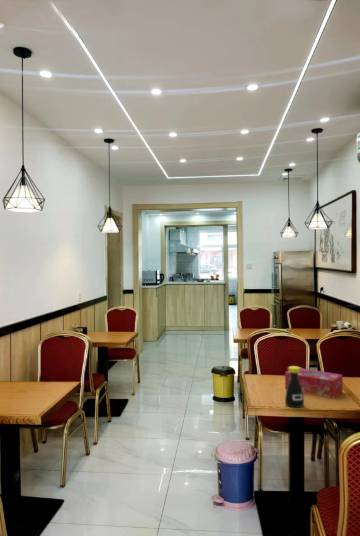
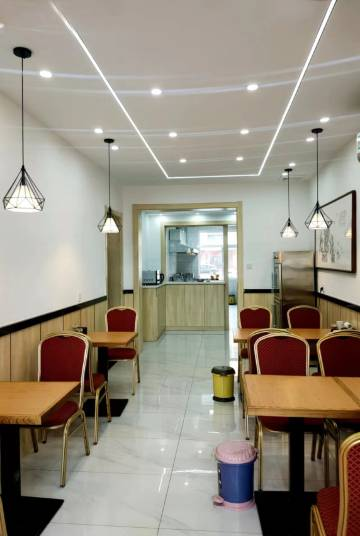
- tissue box (313, 381)
- bottle (294, 386)
